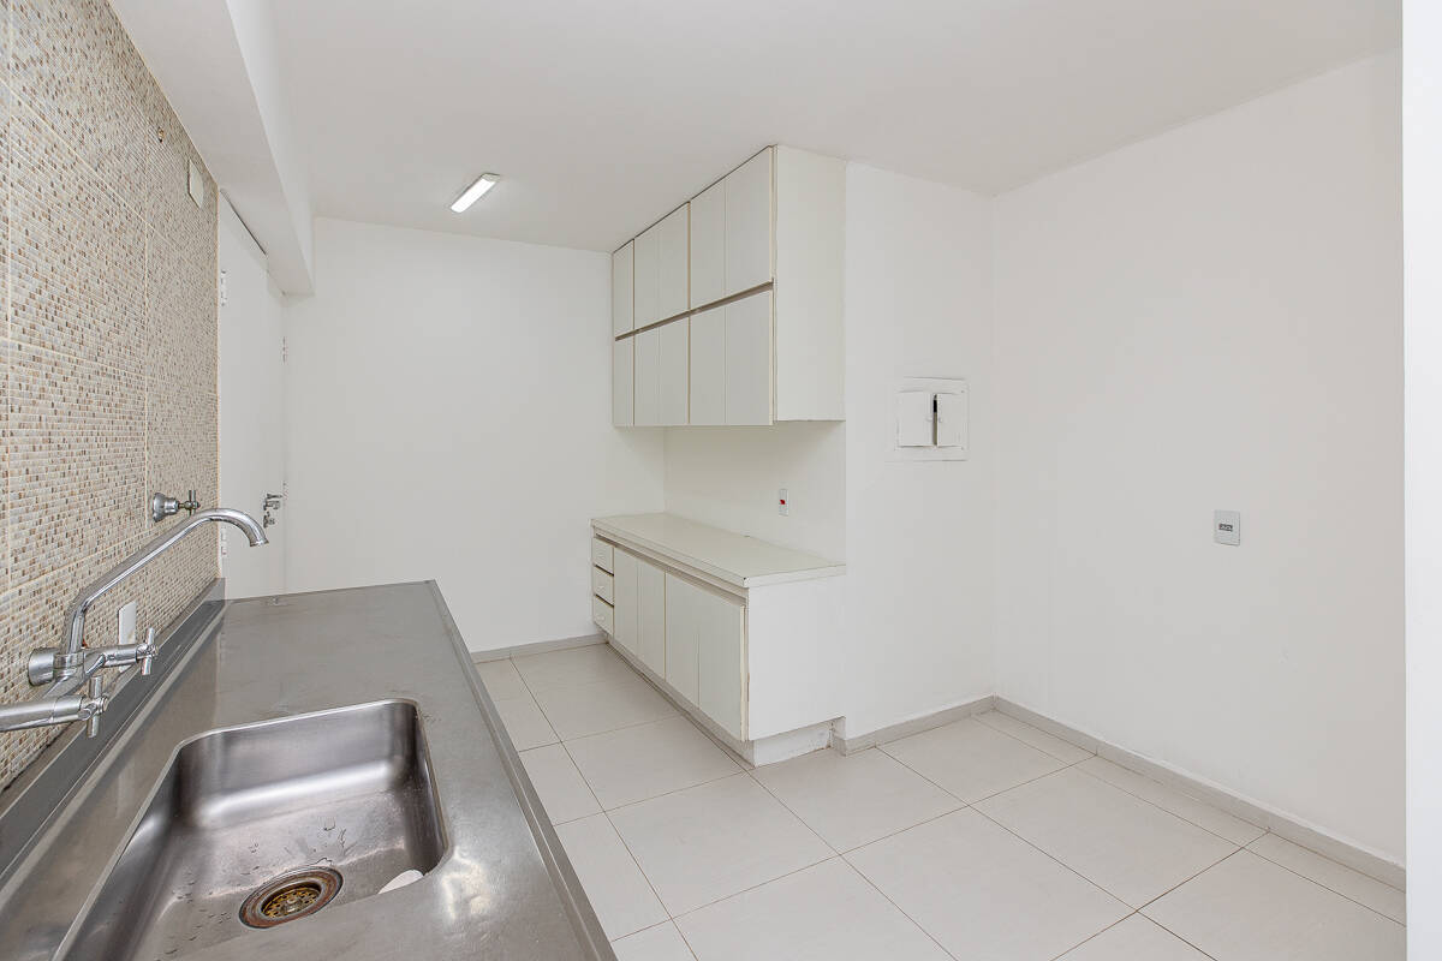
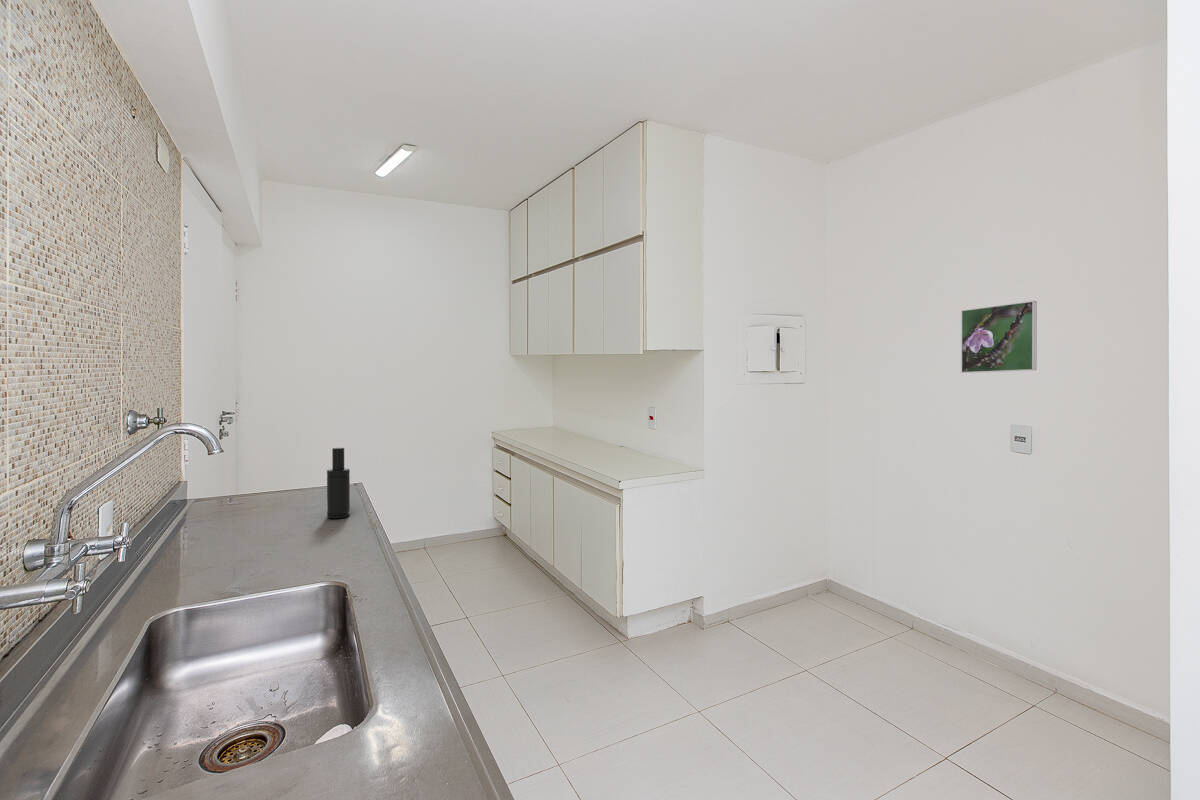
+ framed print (997, 338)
+ soap dispenser (338, 482)
